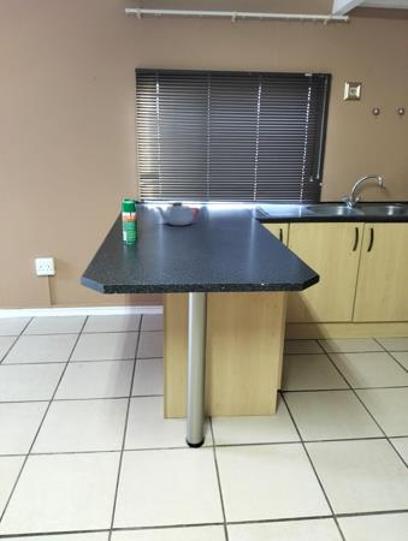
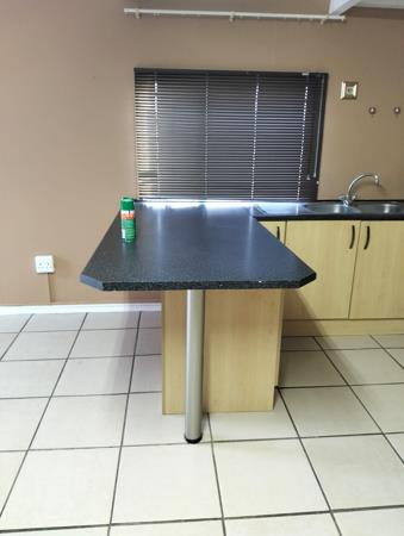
- teapot (177, 213)
